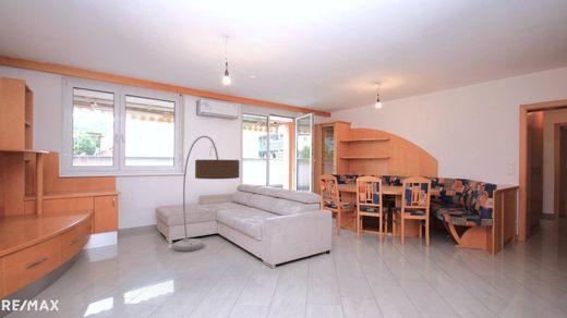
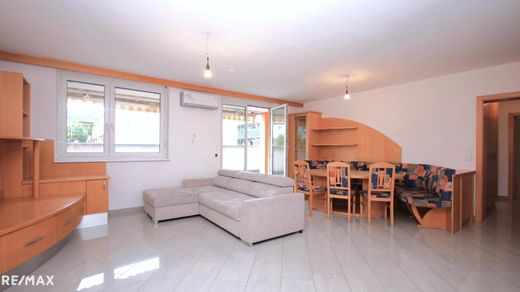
- floor lamp (202, 178)
